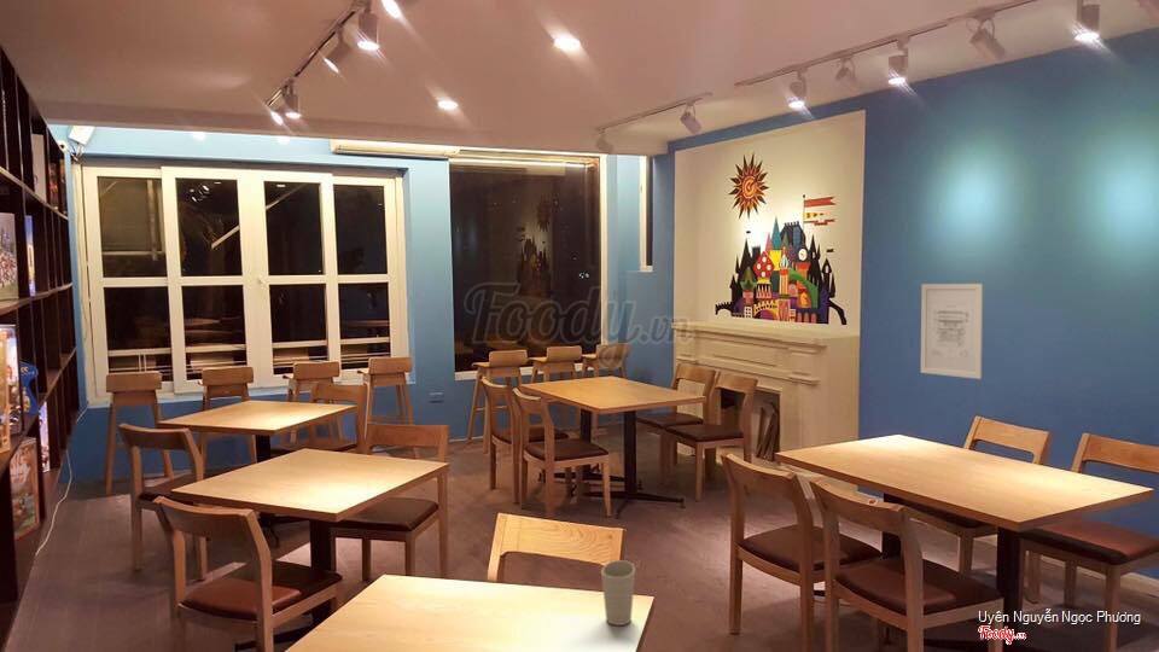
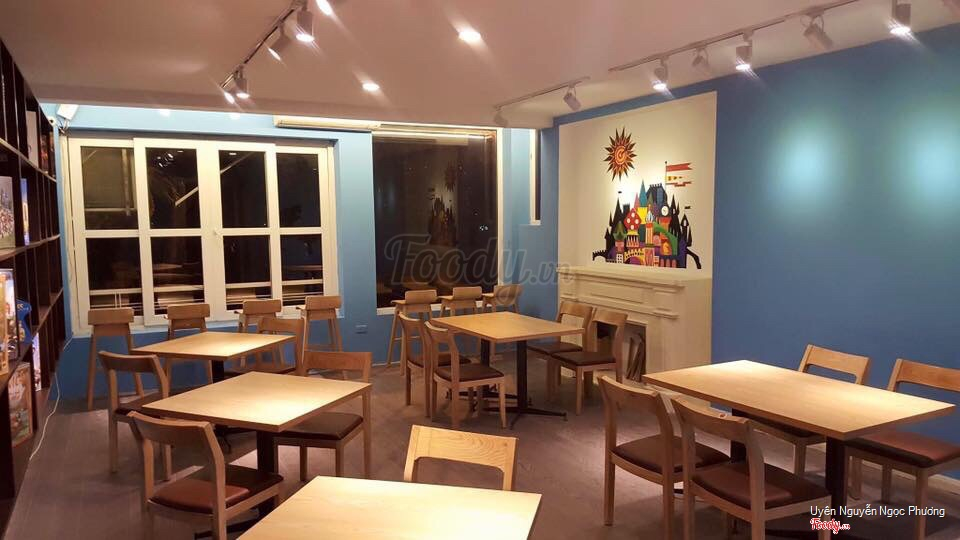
- cup (618, 593)
- wall art (950, 330)
